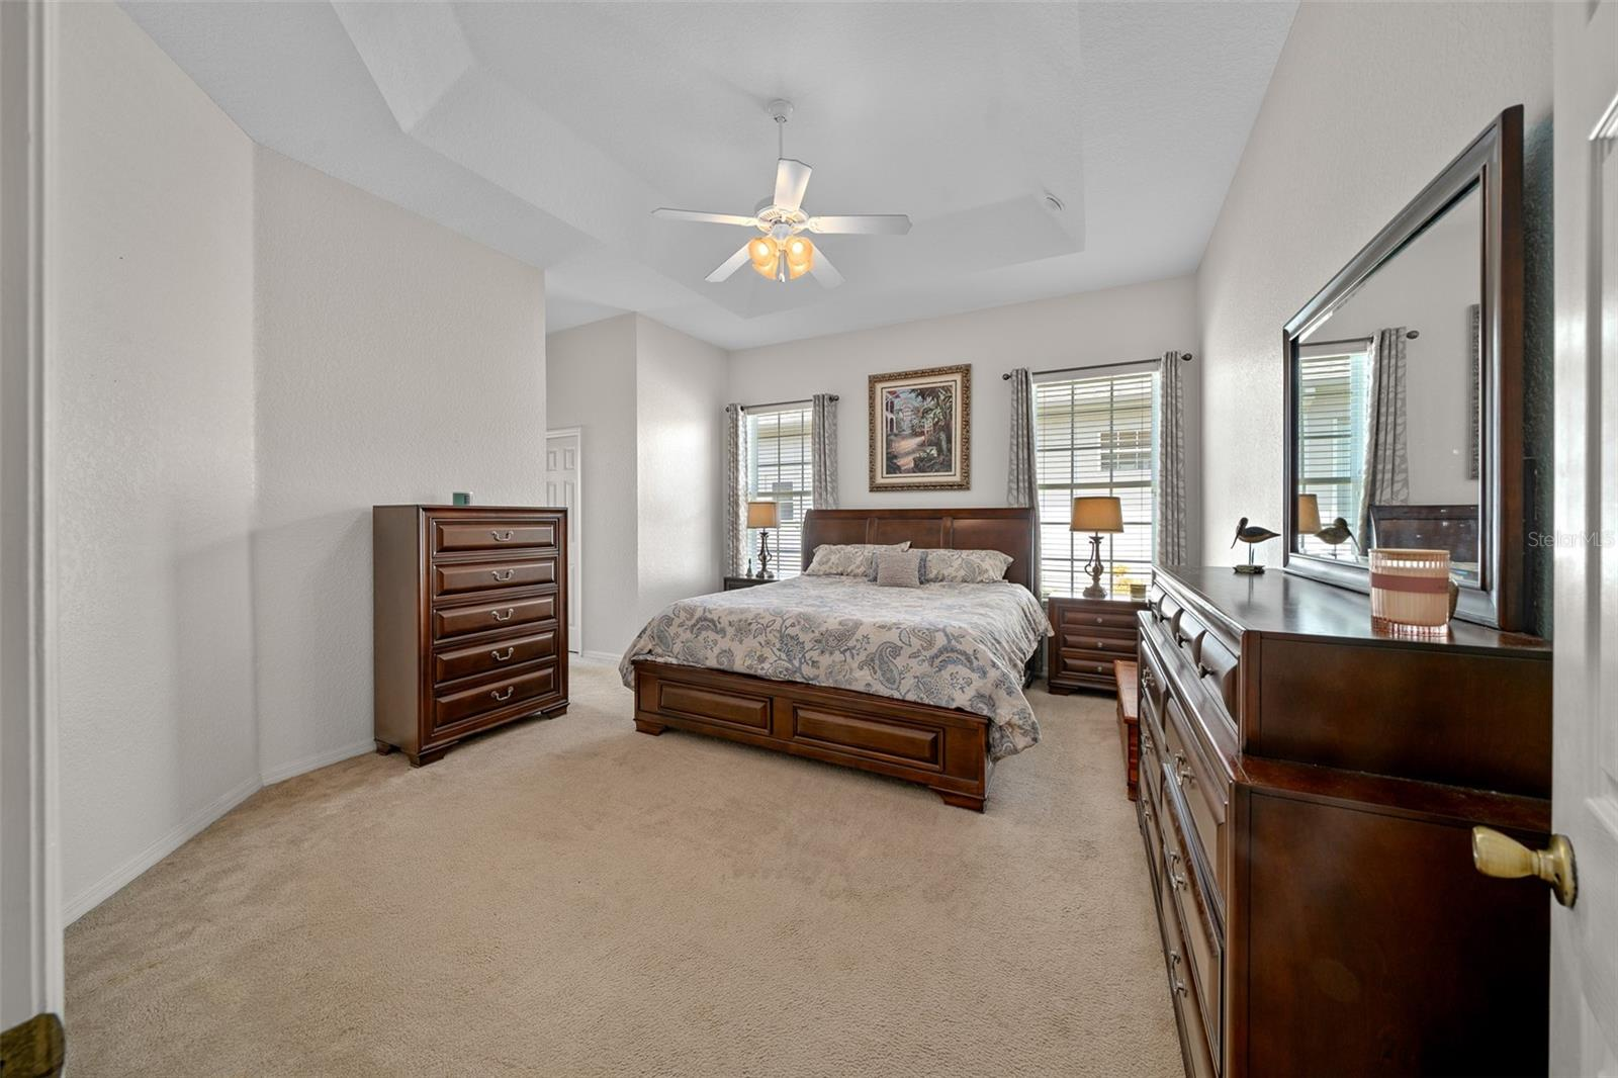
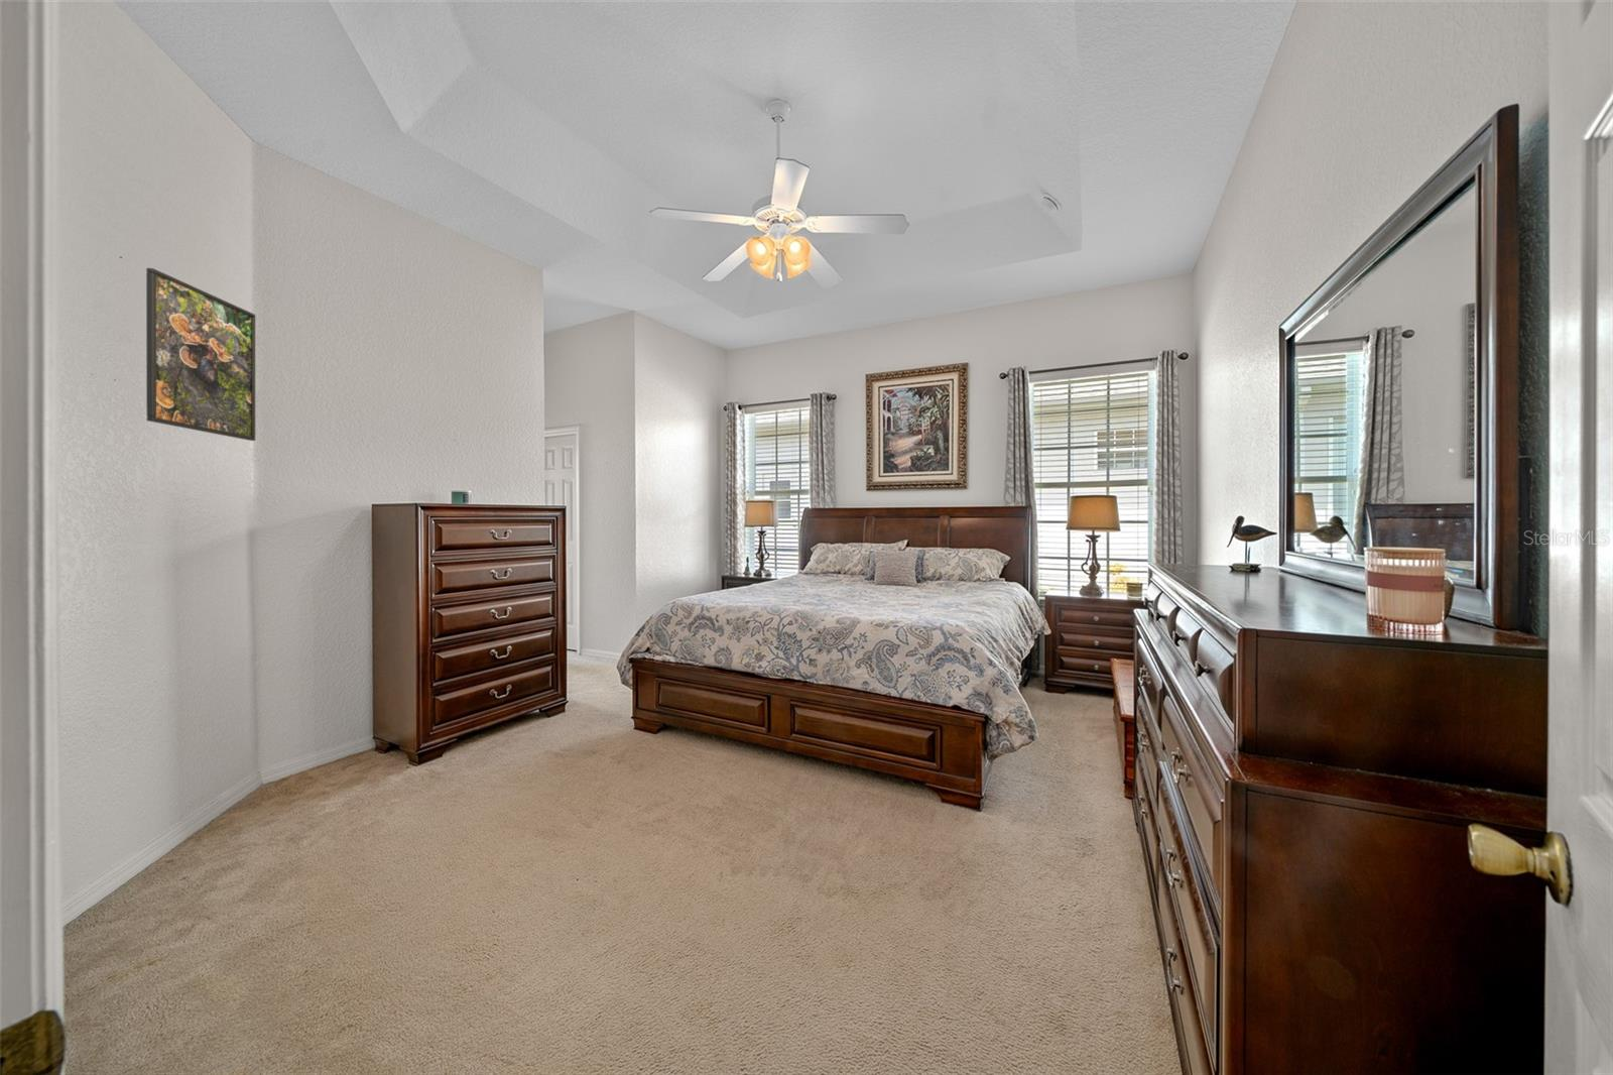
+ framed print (205, 362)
